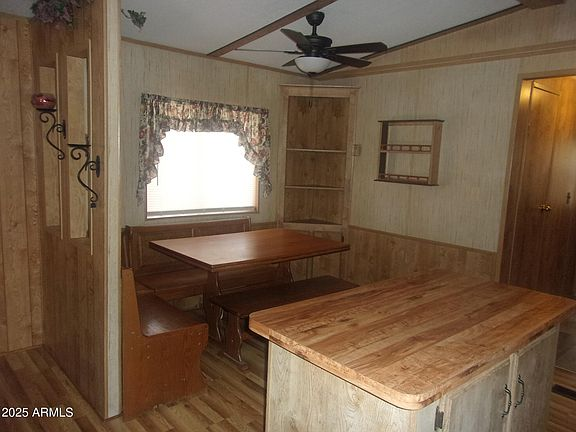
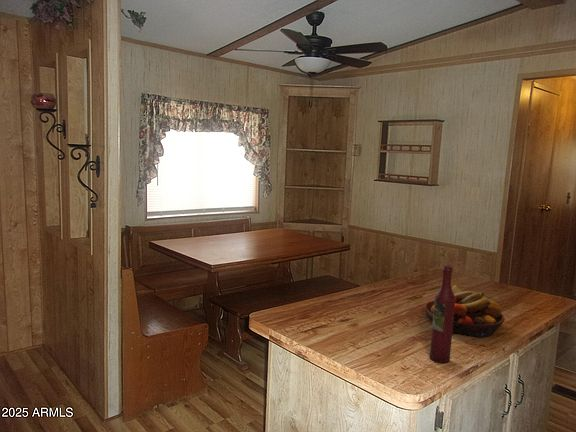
+ wine bottle (443, 313)
+ fruit bowl (462, 307)
